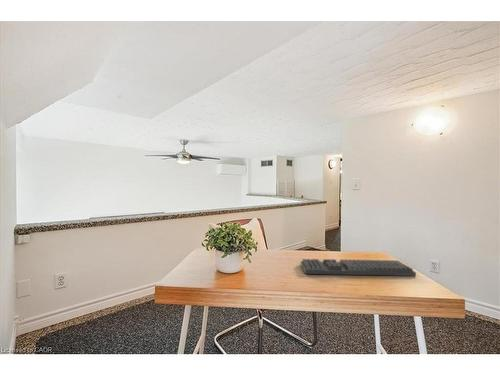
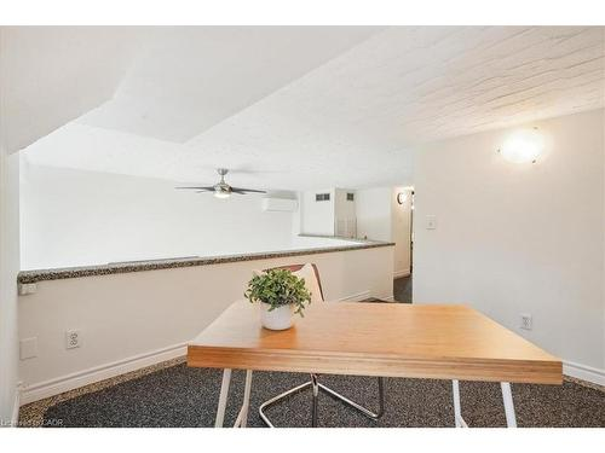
- keyboard (354, 266)
